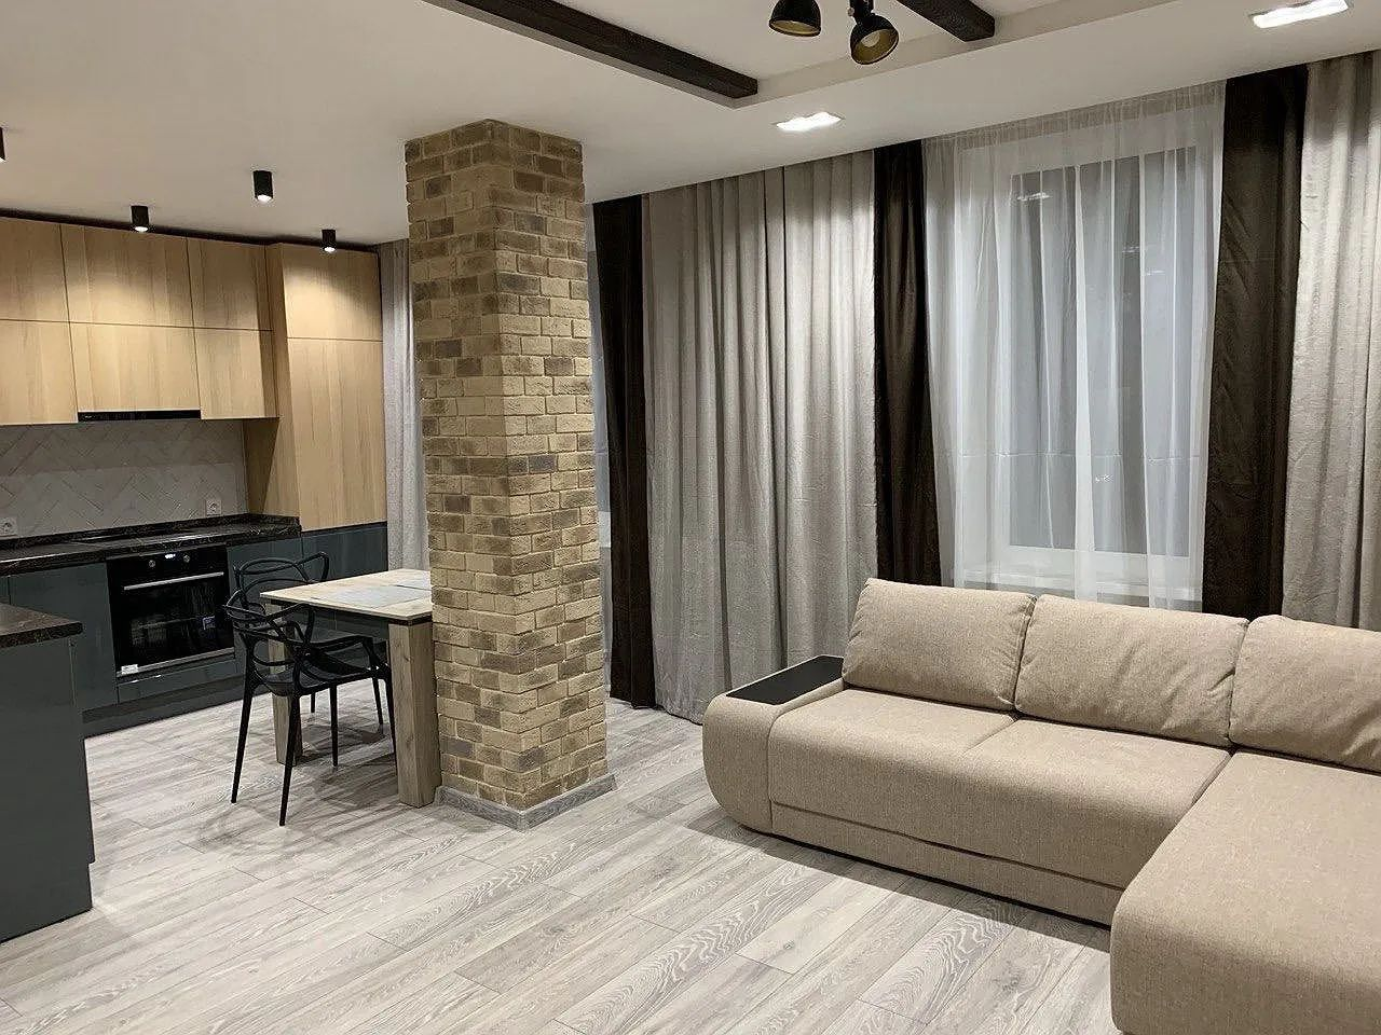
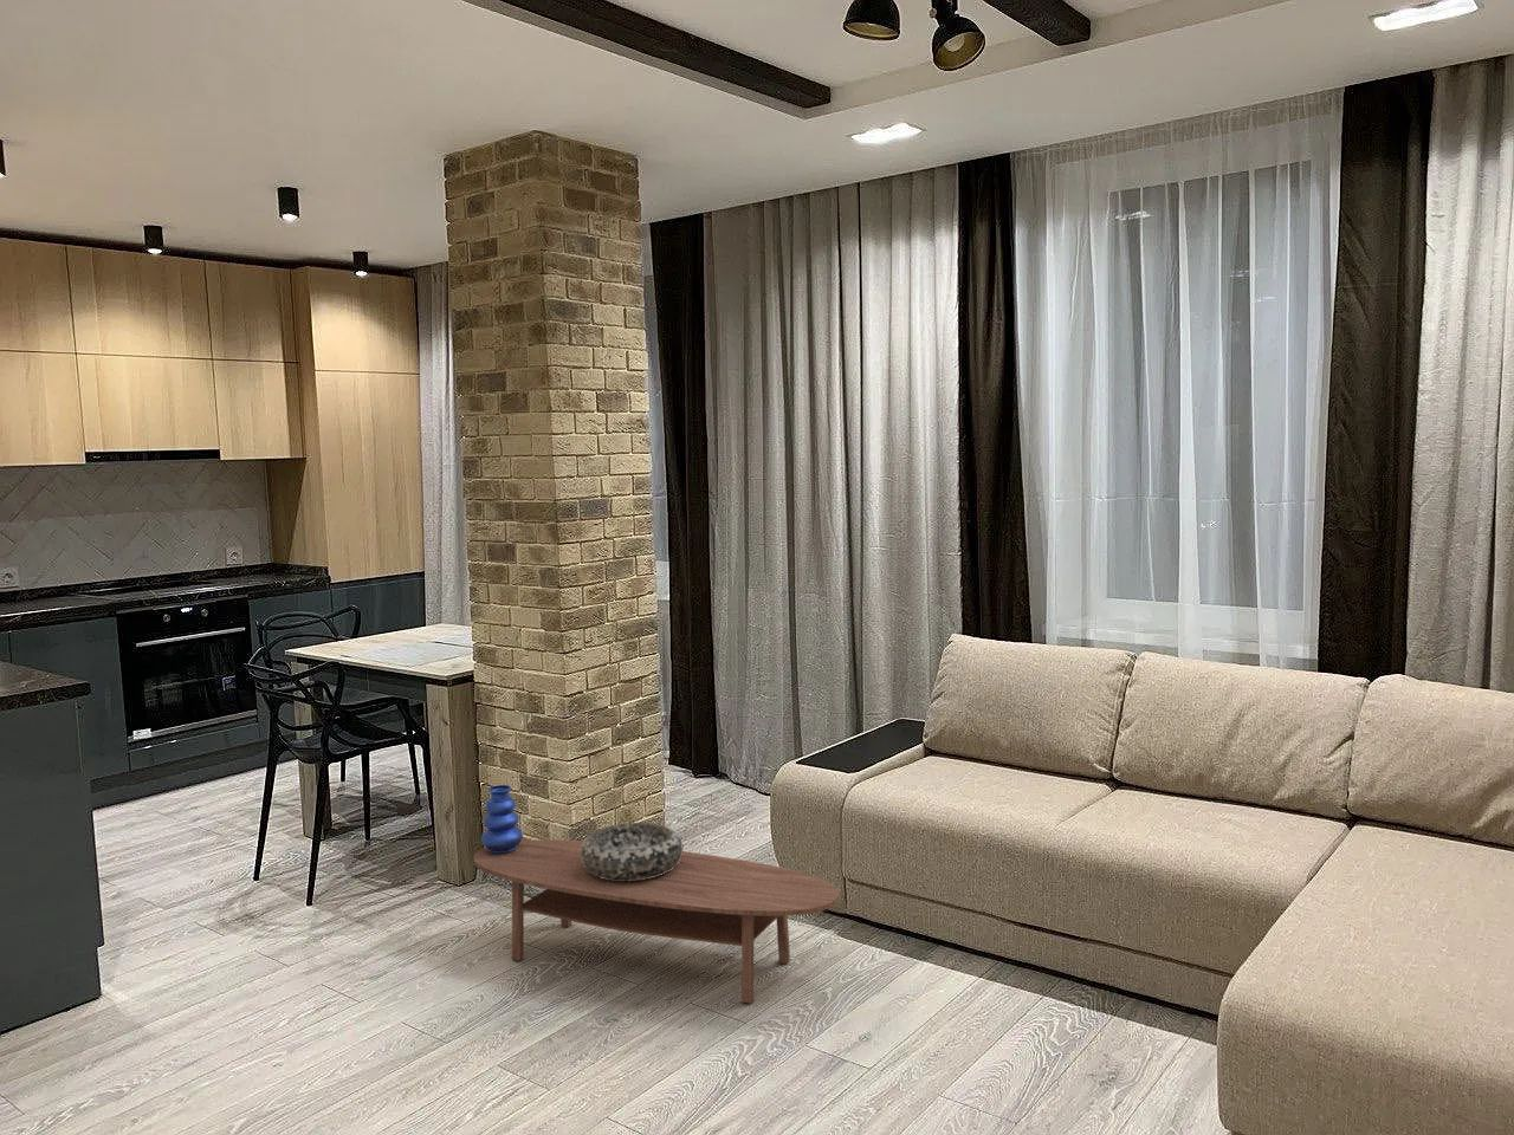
+ coffee table (649, 917)
+ vase (501, 818)
+ decorative bowl (632, 850)
